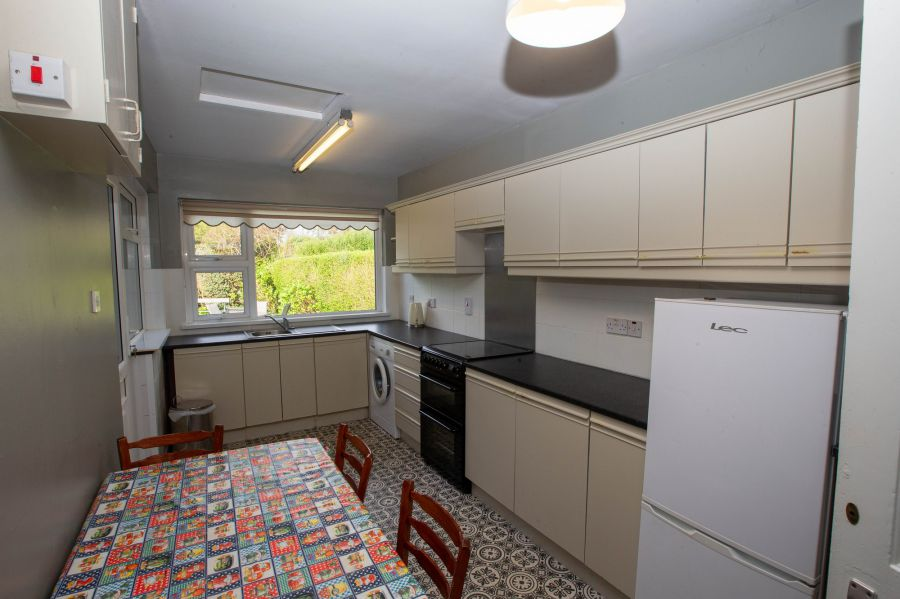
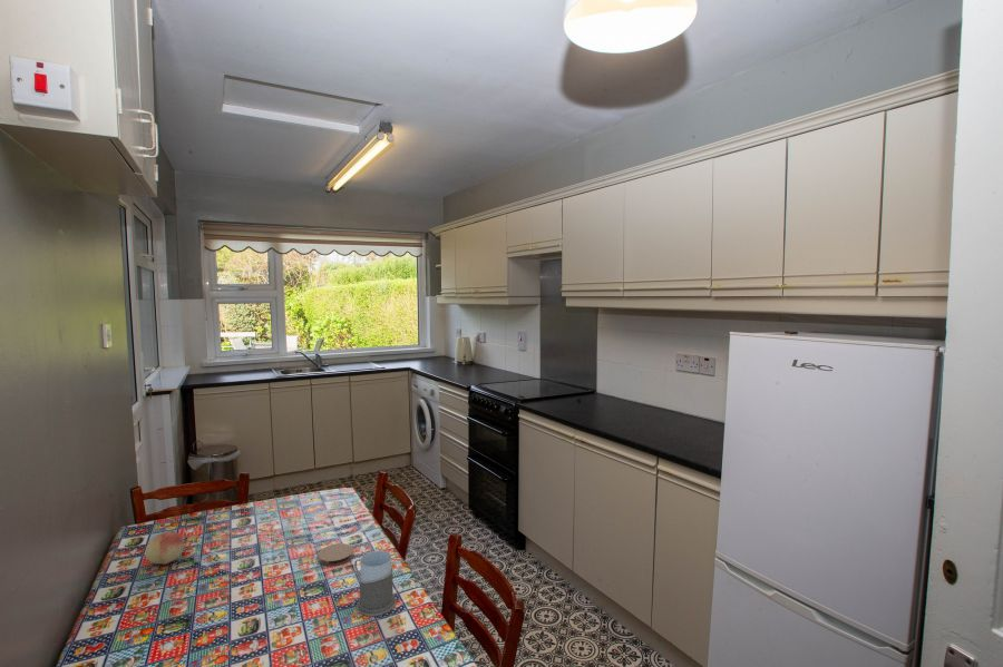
+ mug (372, 579)
+ fruit (164, 548)
+ coaster (335, 553)
